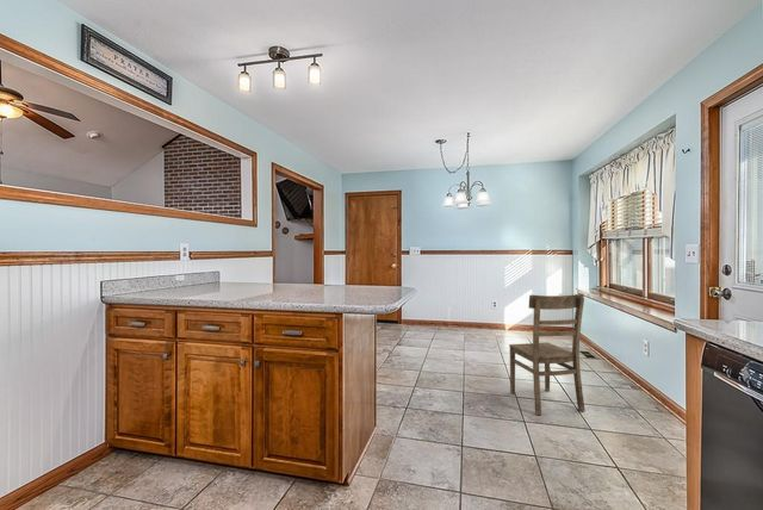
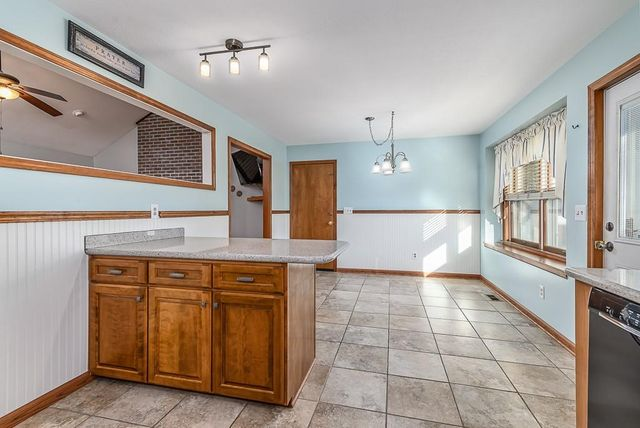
- chair (544, 346)
